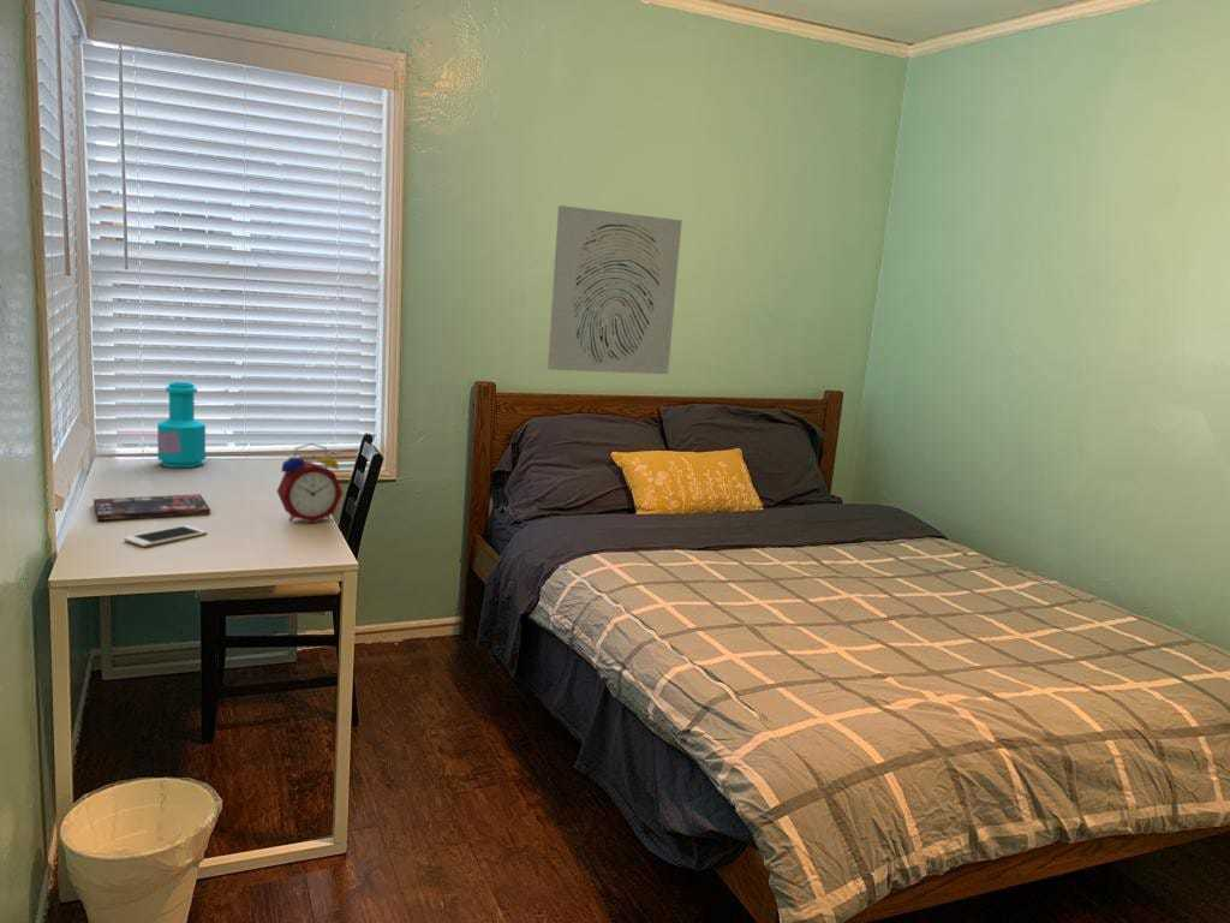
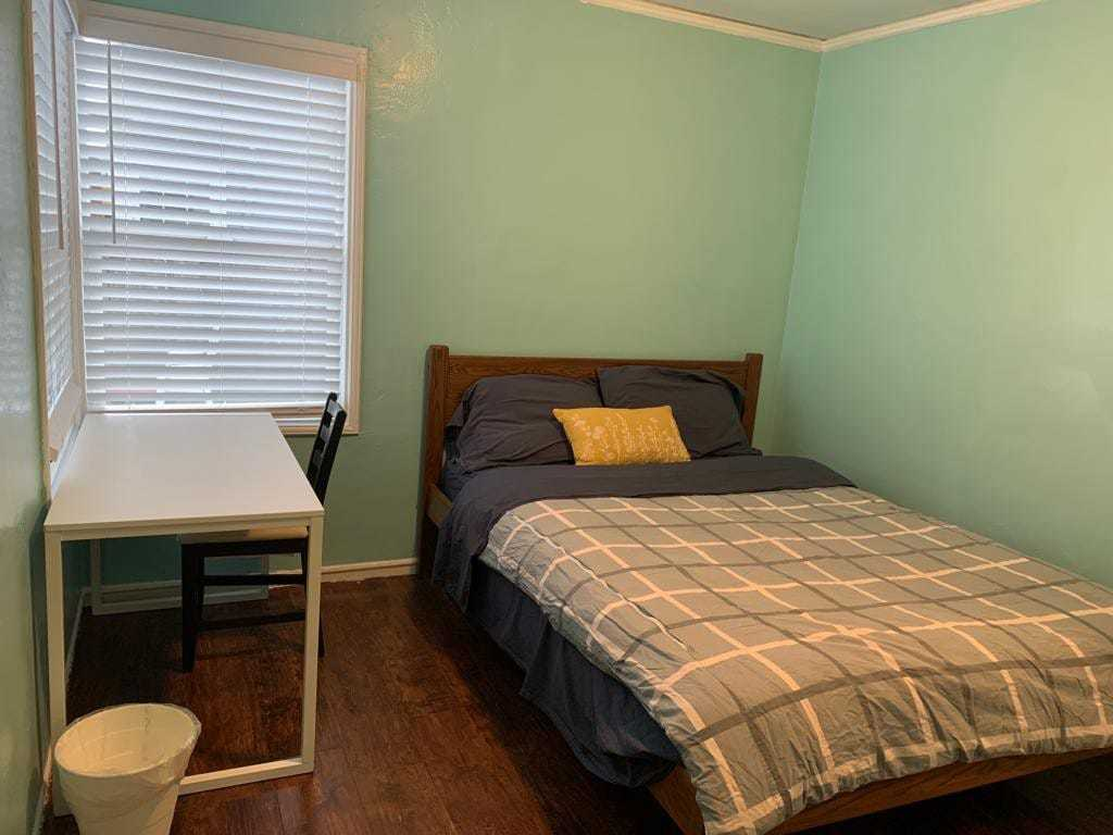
- wall art (615, 293)
- cell phone (166, 535)
- alarm clock (309, 481)
- bottle (181, 423)
- book (151, 506)
